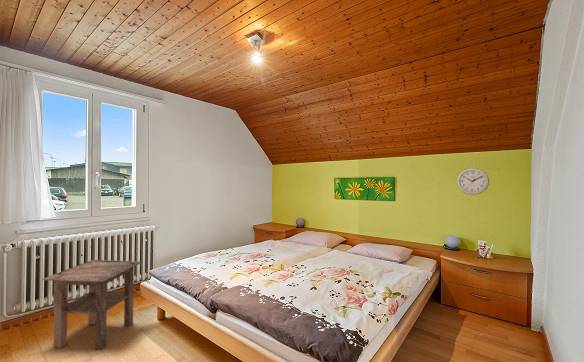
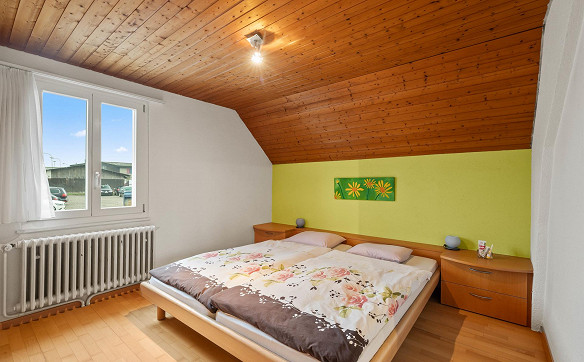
- side table (96, 301)
- wall clock (472, 181)
